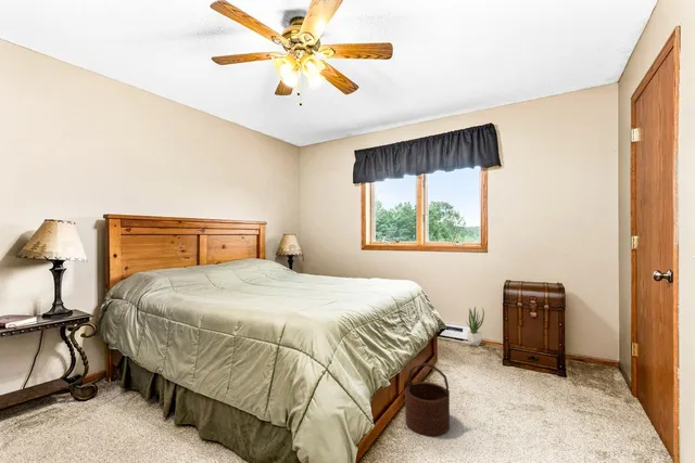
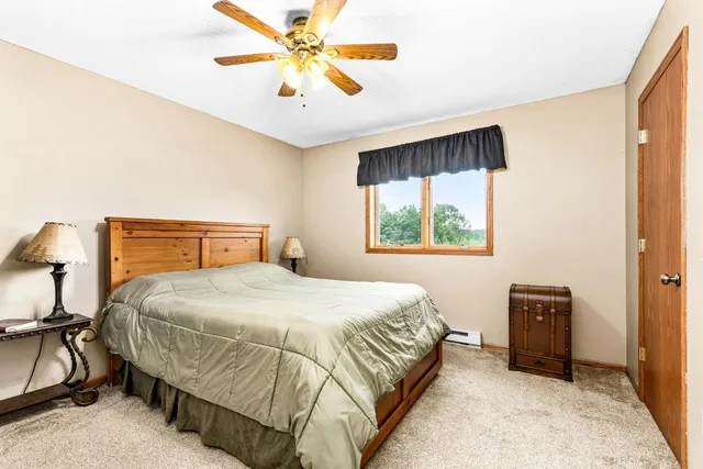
- potted plant (475, 325)
- wooden bucket (427, 394)
